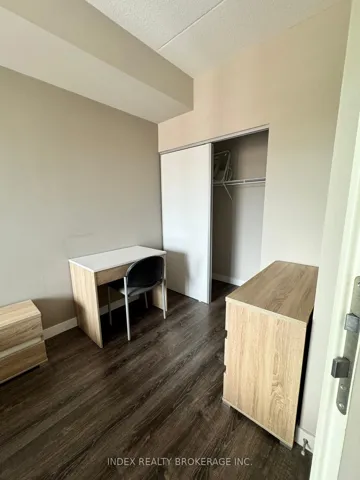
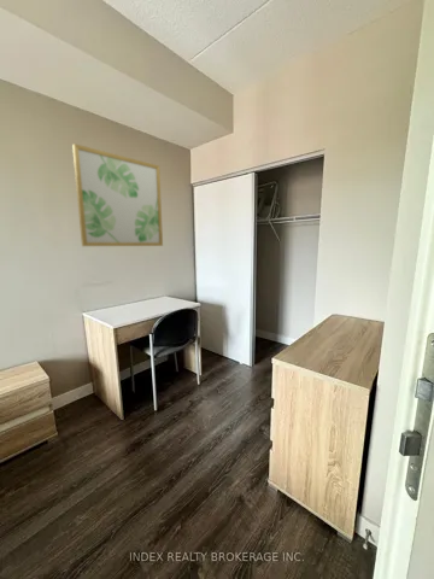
+ wall art (123, 201)
